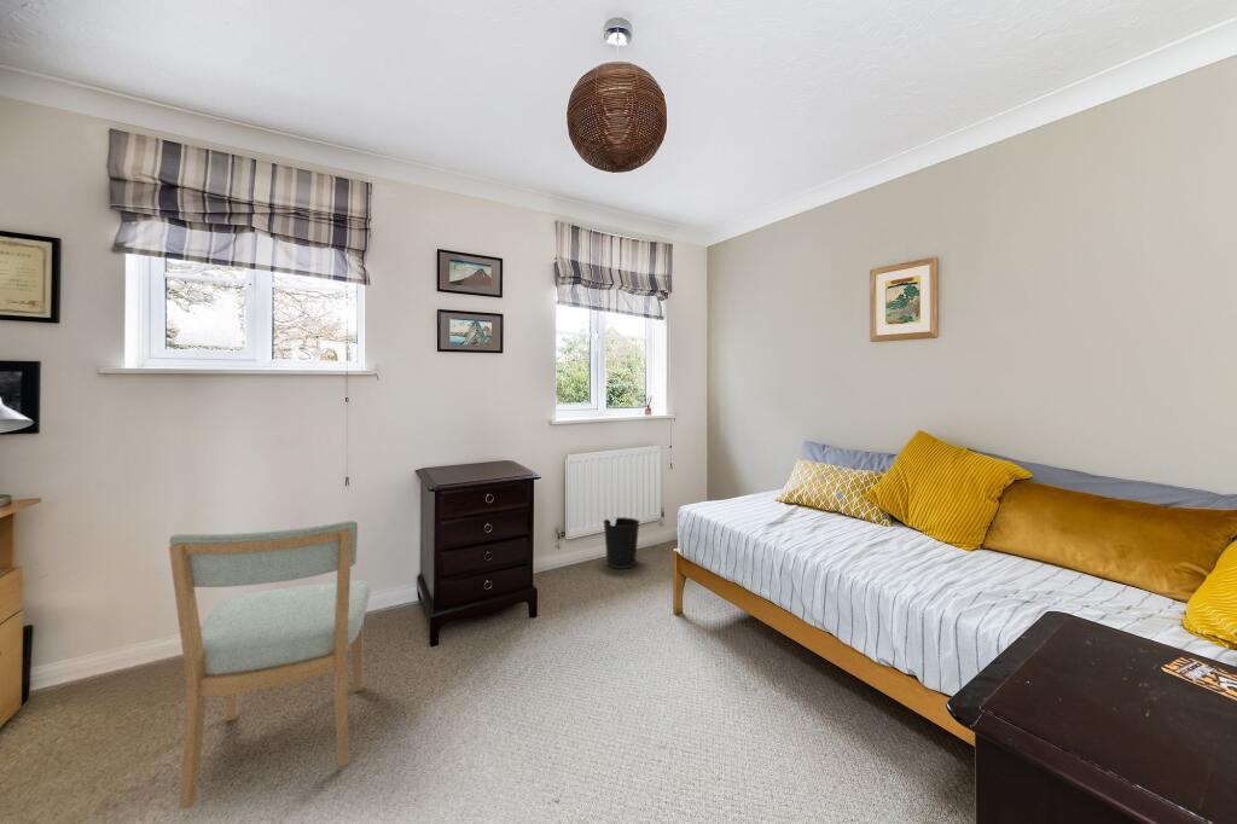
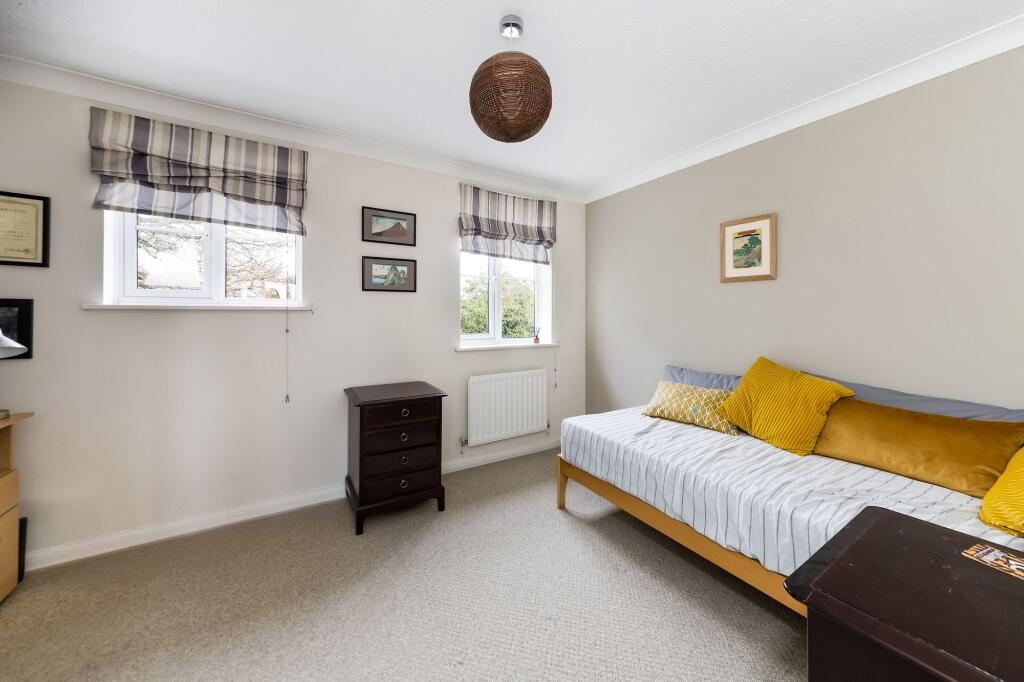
- chair (284, 631)
- wastebasket (621, 542)
